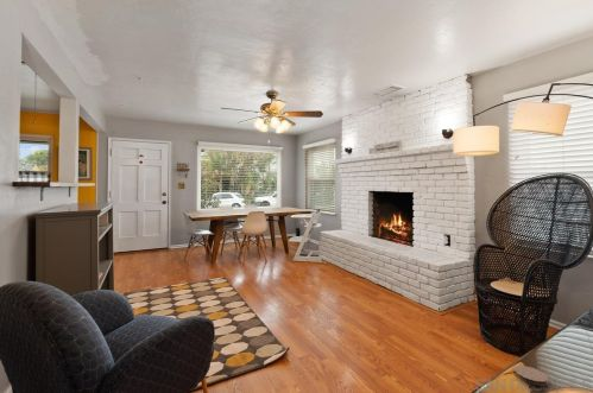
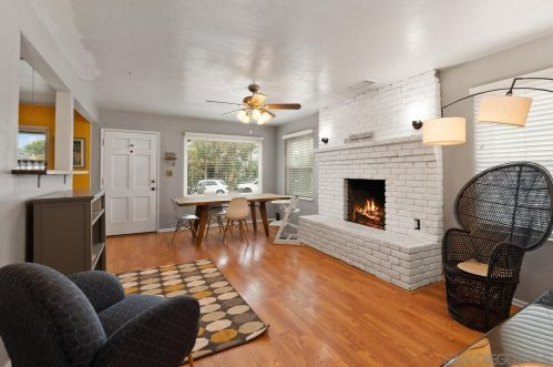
- coaster (530, 374)
